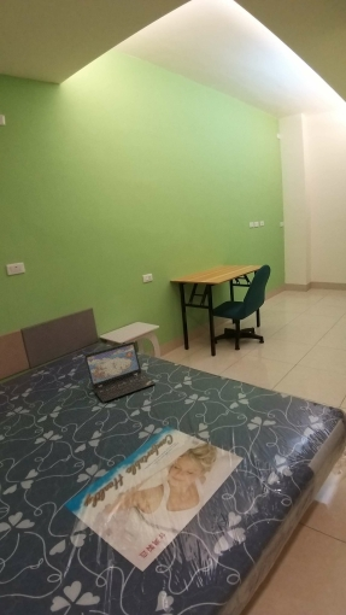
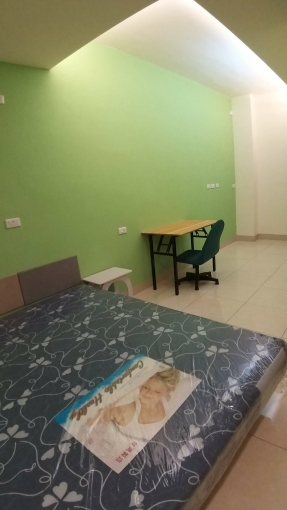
- laptop (119, 369)
